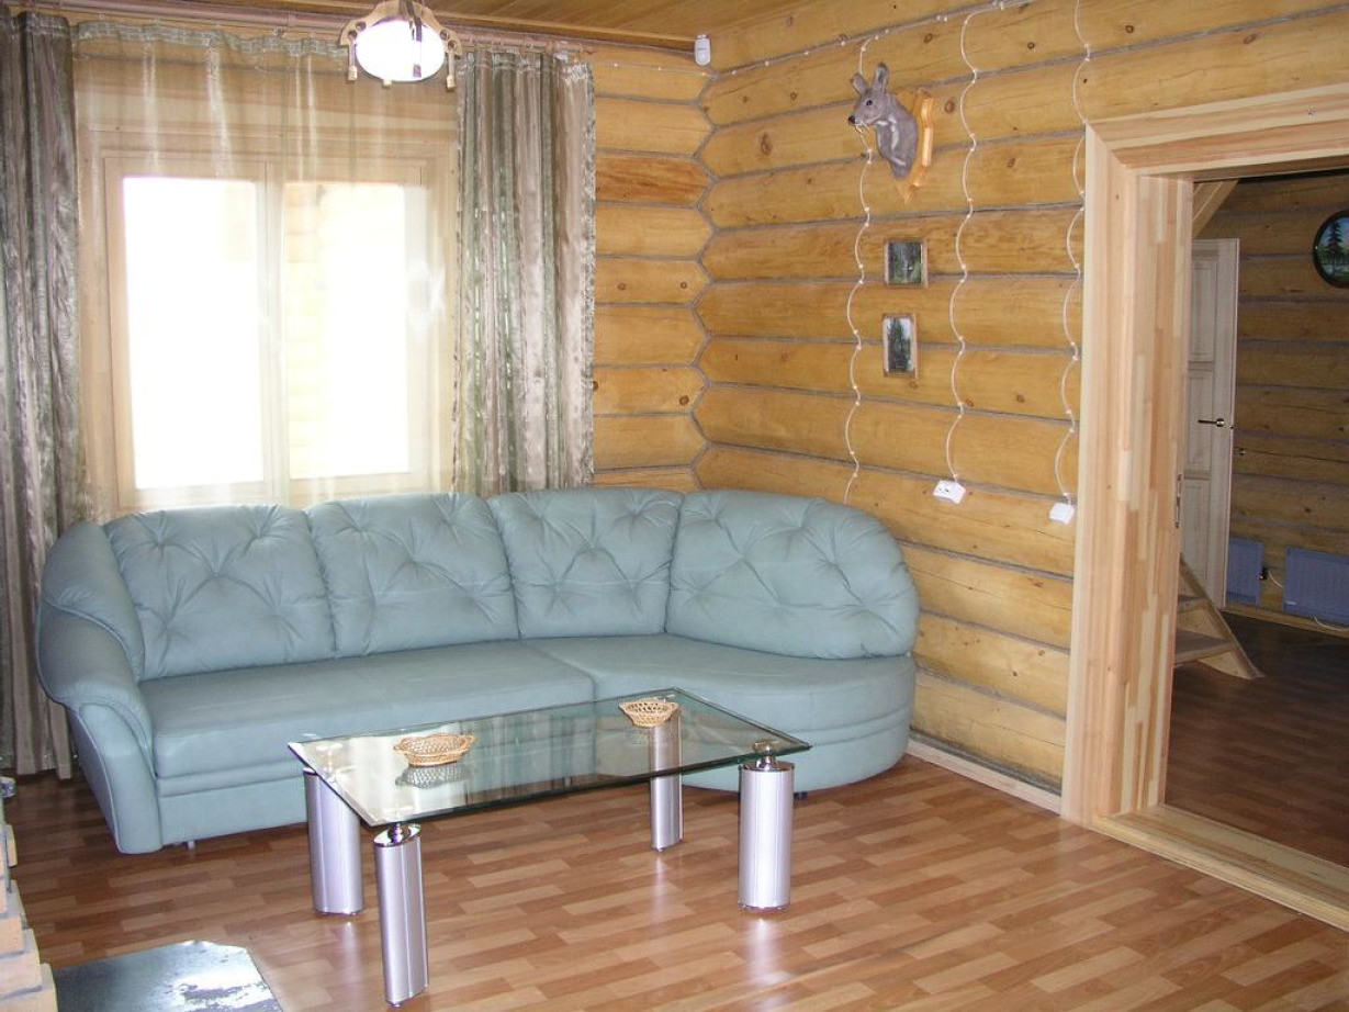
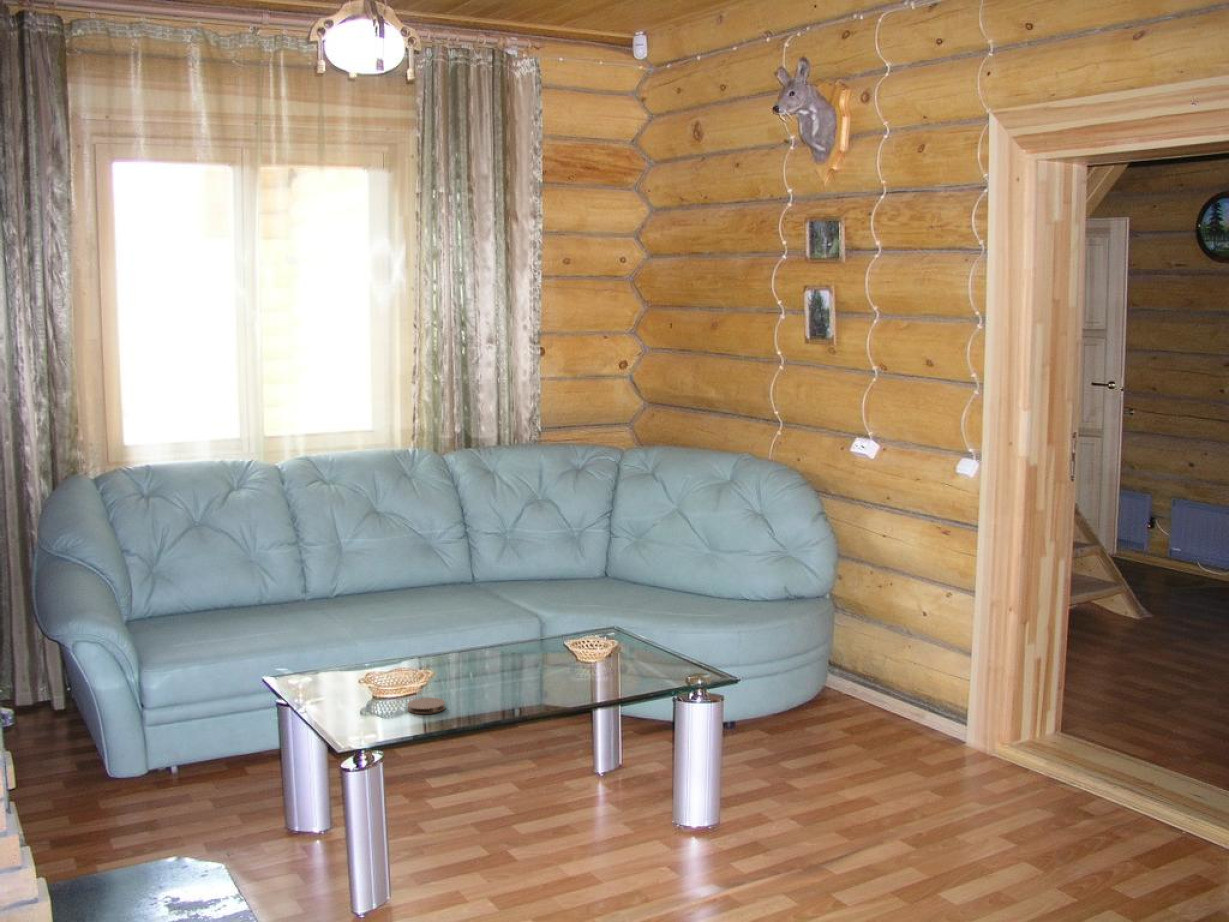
+ coaster (426, 705)
